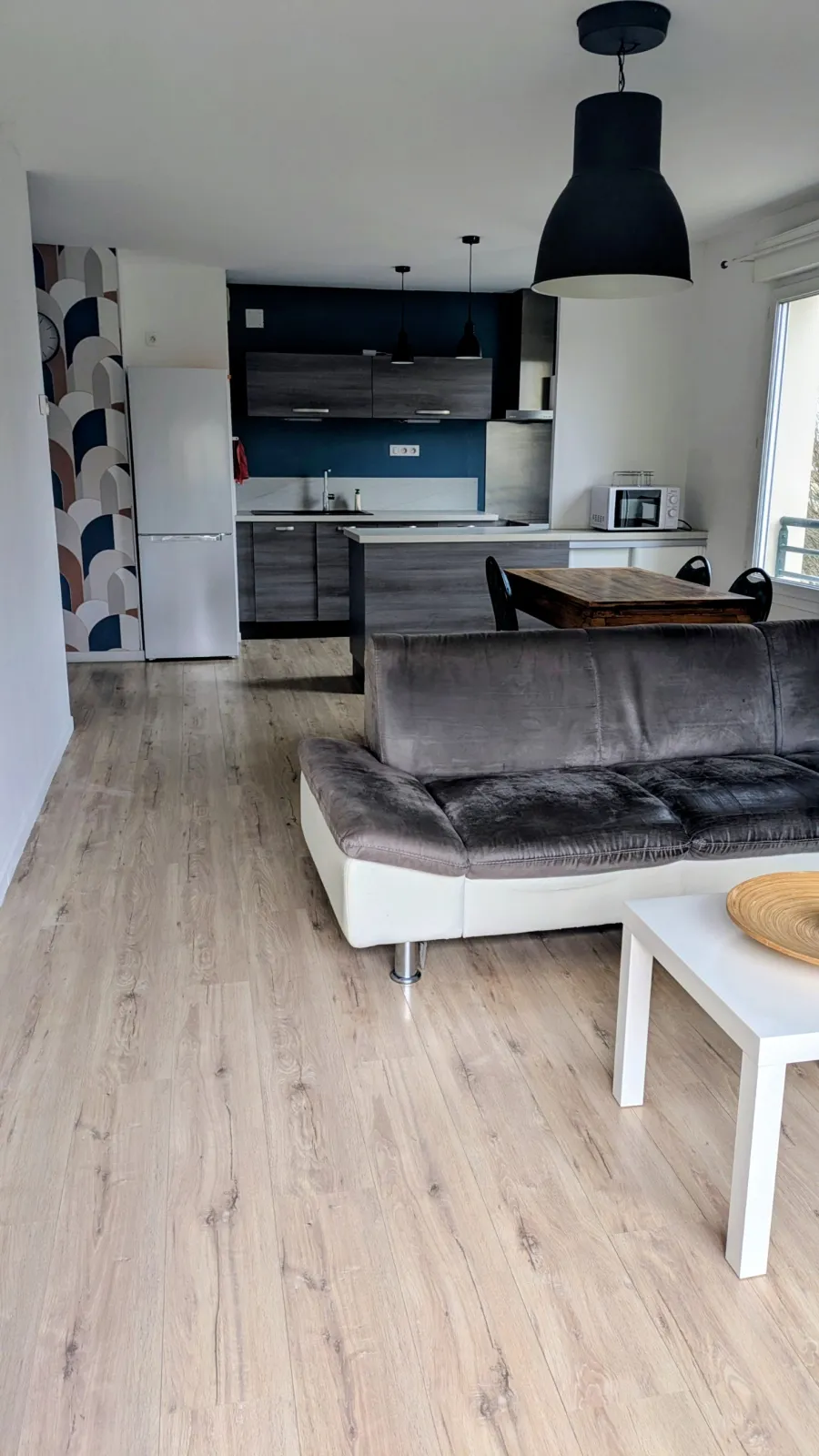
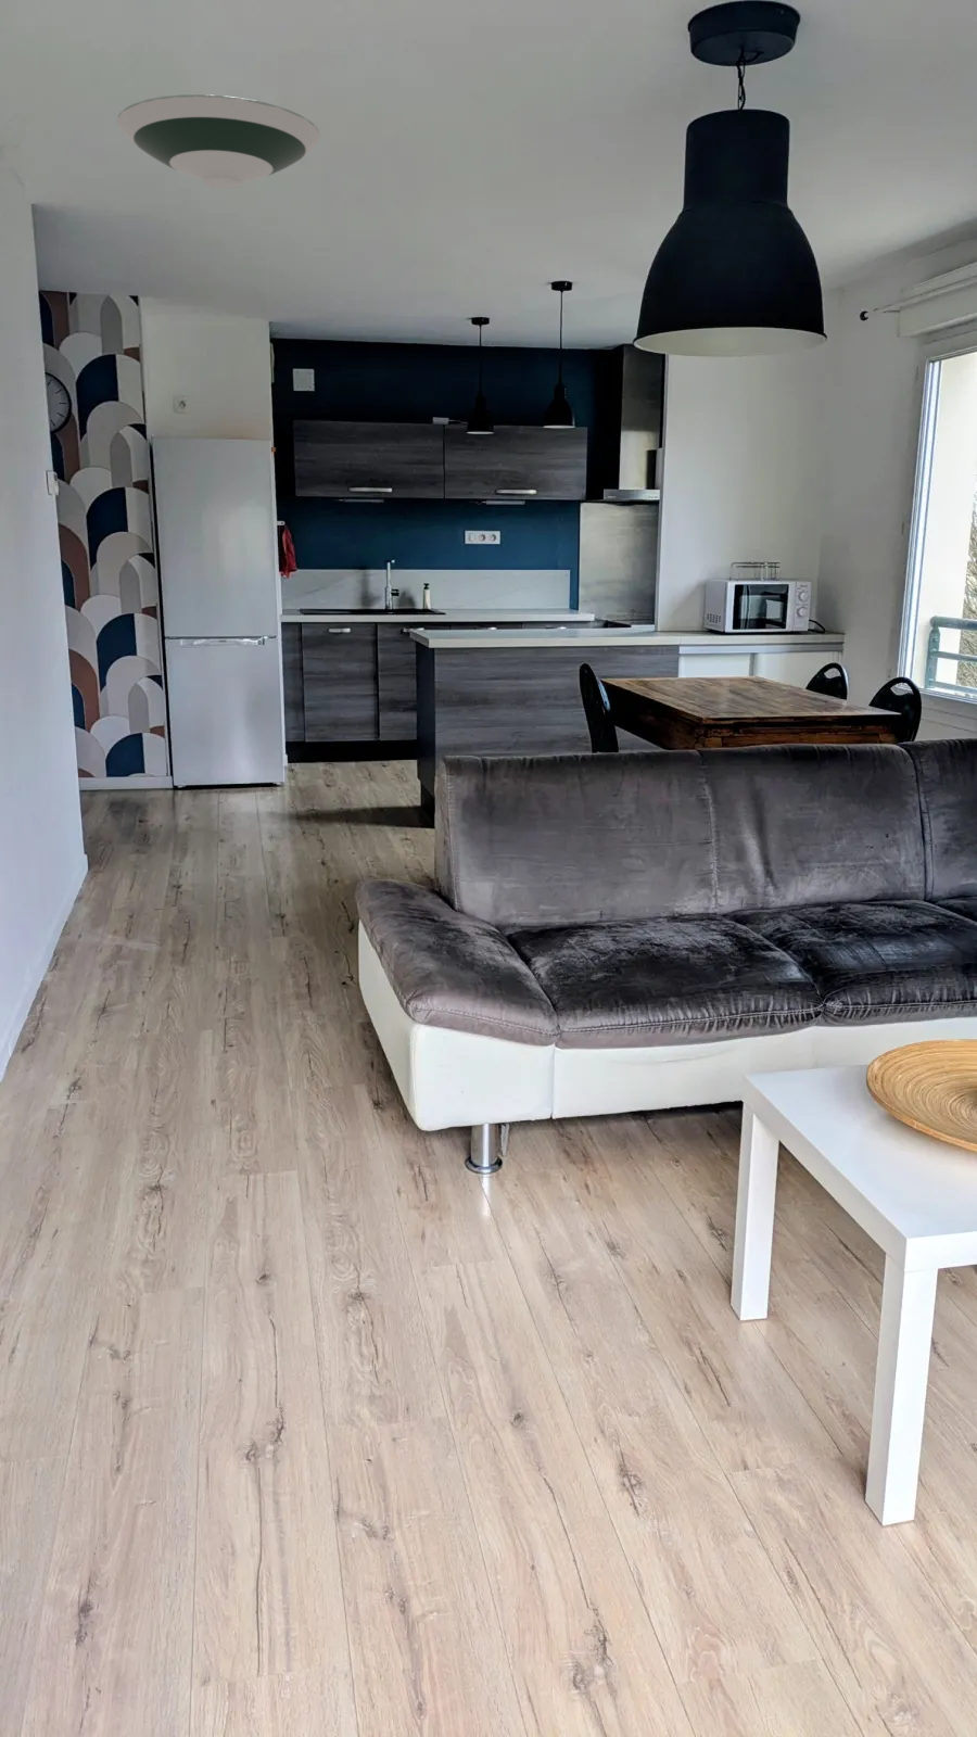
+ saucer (221, 156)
